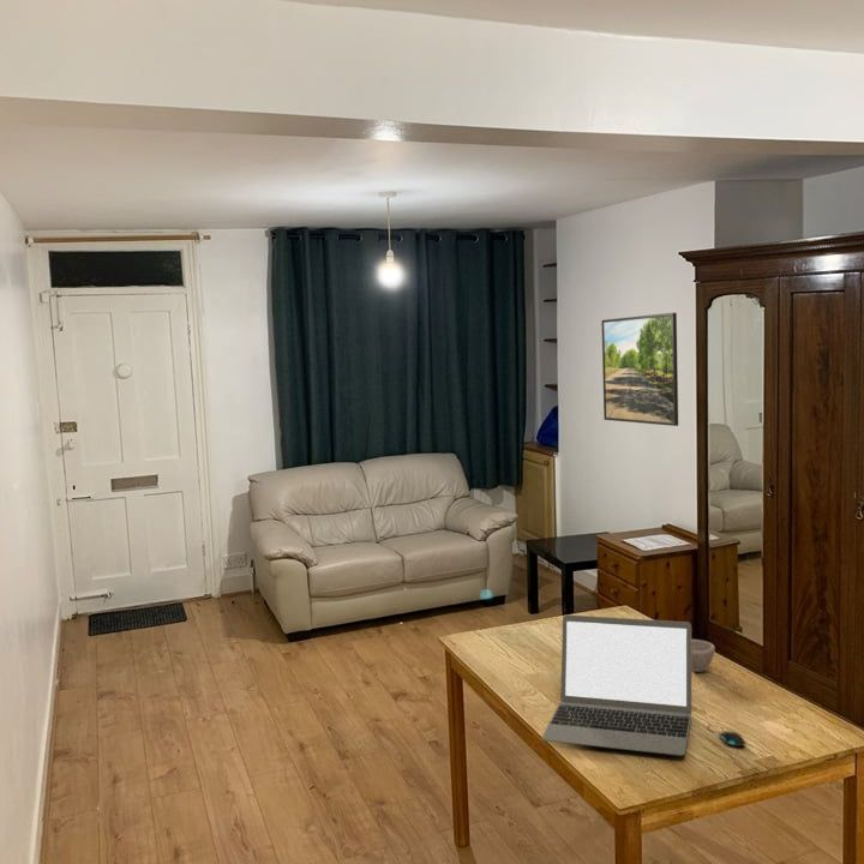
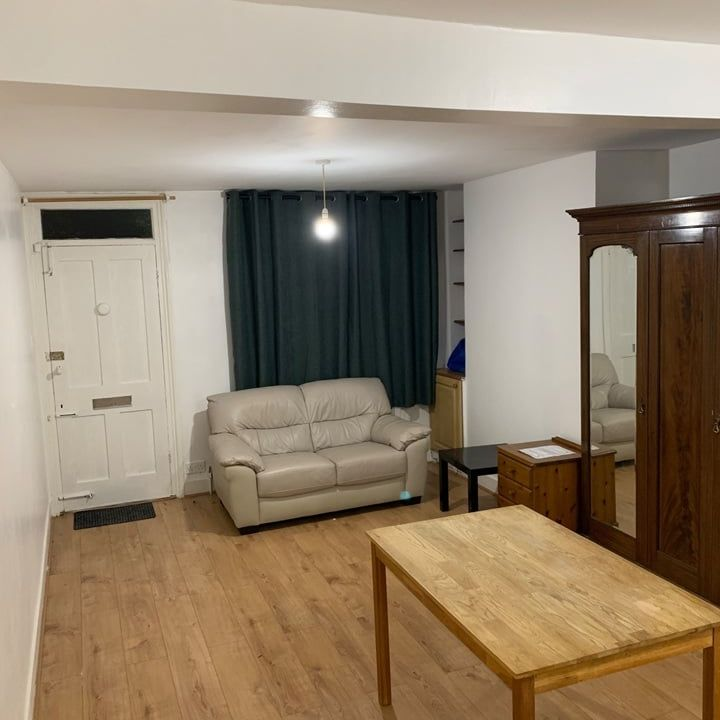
- laptop (618, 679)
- cup (695, 655)
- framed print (637, 370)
- mouse (724, 732)
